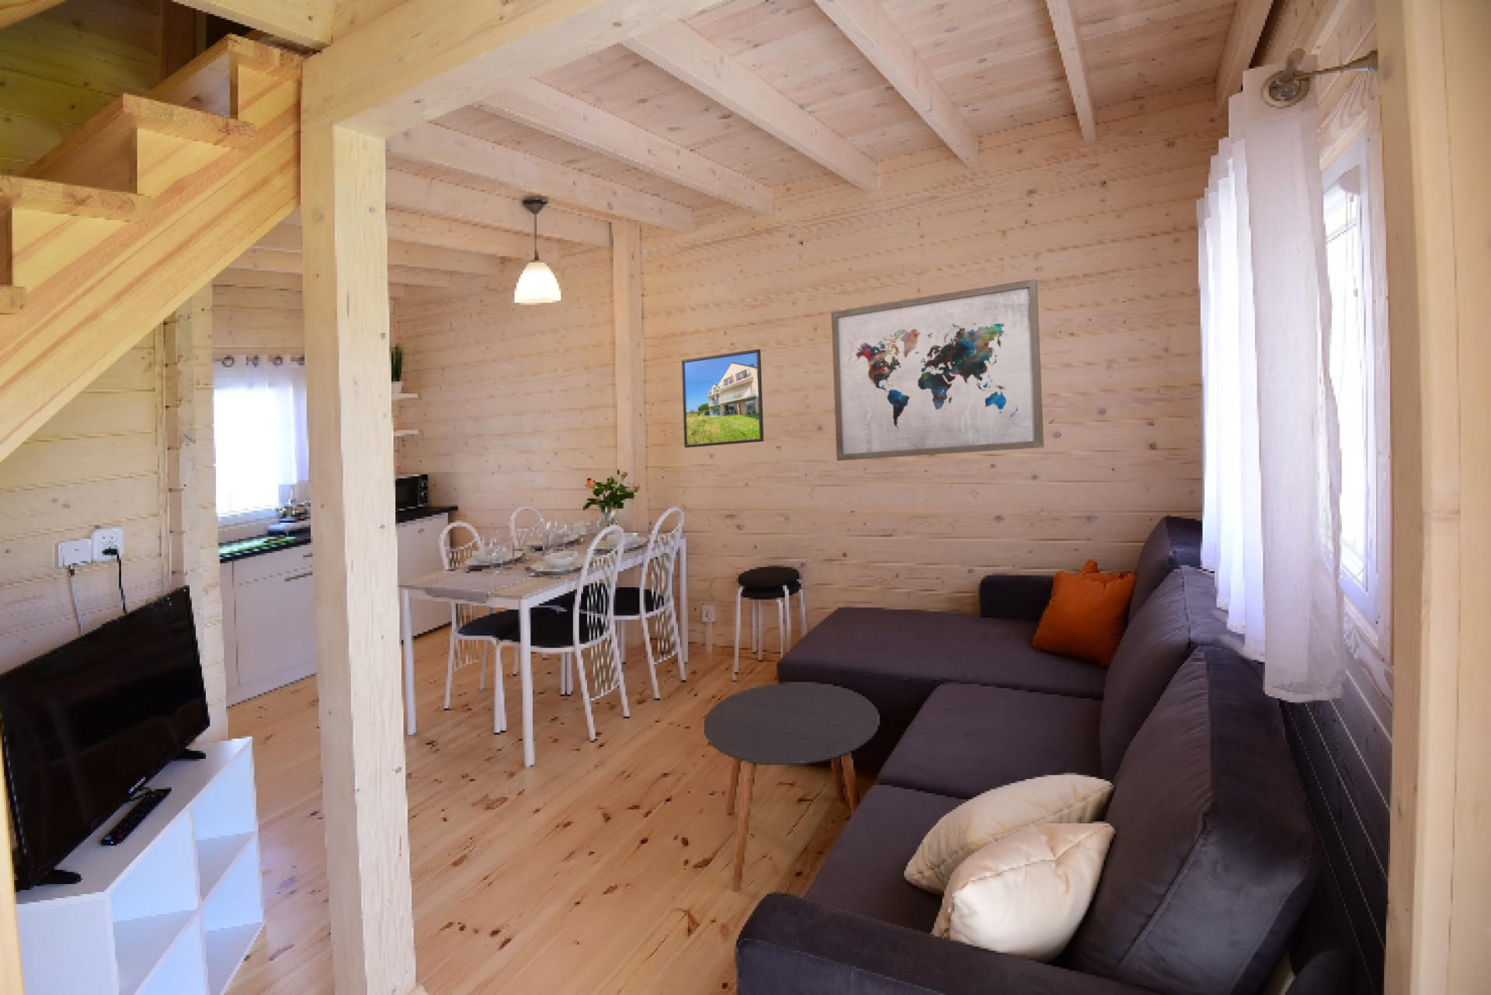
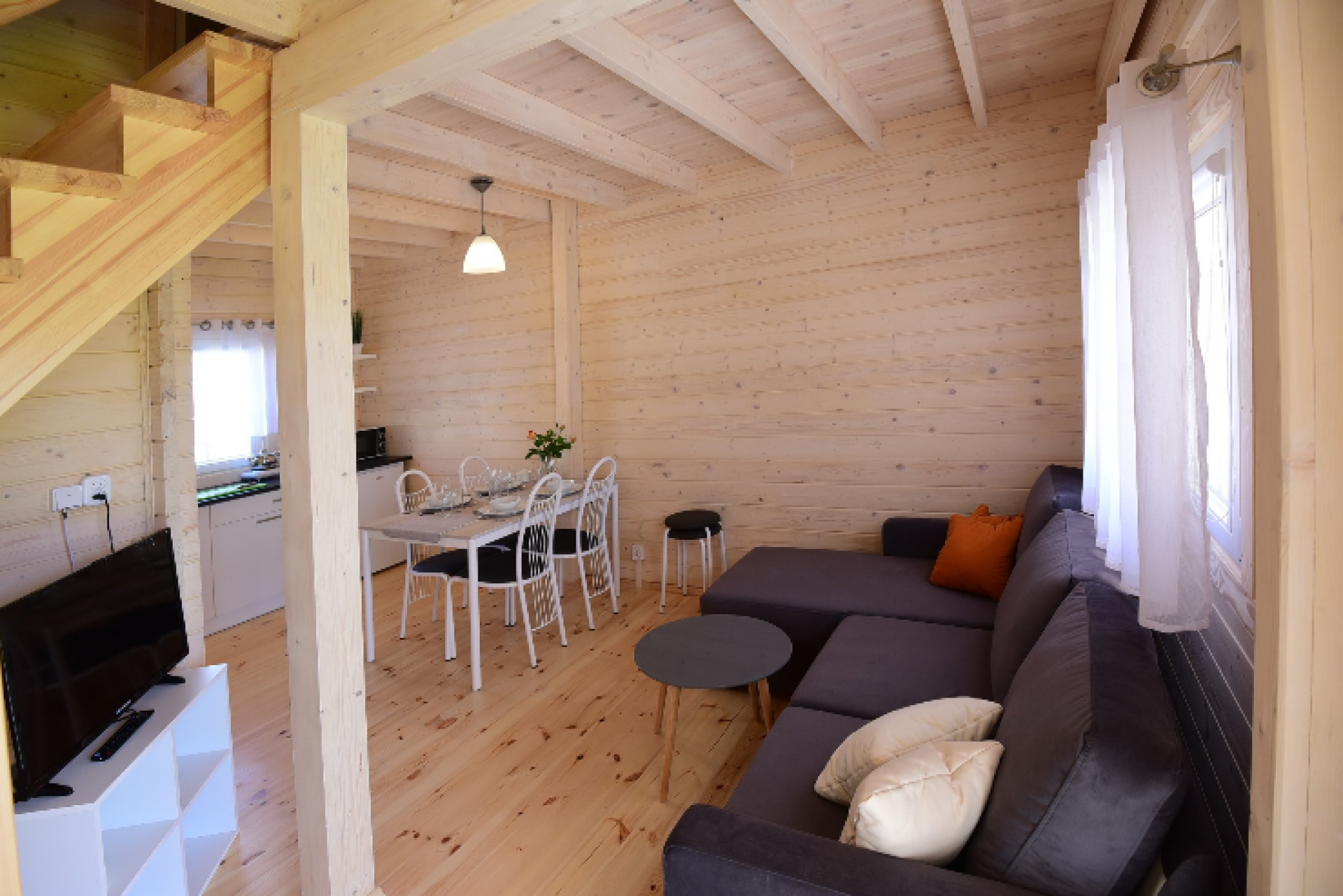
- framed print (722, 400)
- wall art (930, 375)
